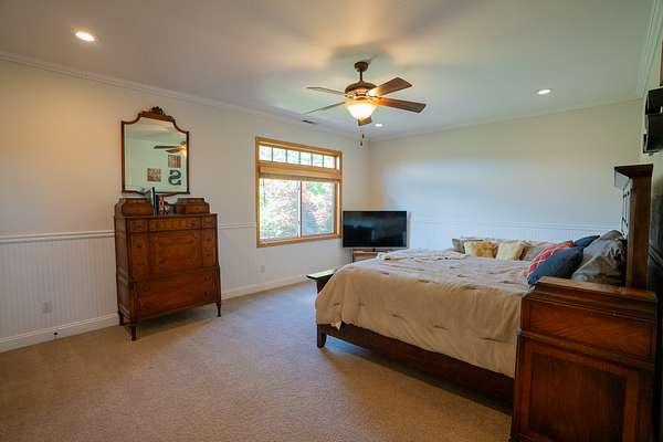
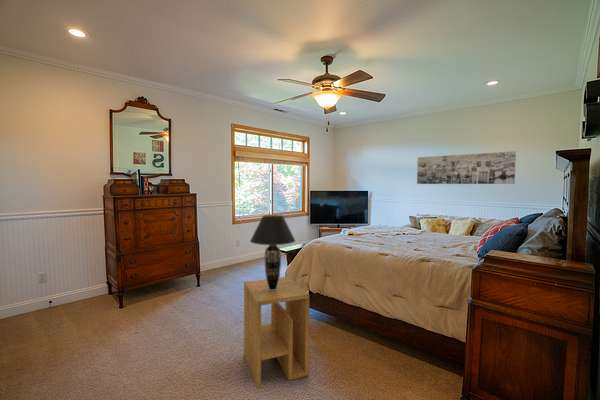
+ wall art (461, 169)
+ side table (274, 326)
+ table lamp (272, 252)
